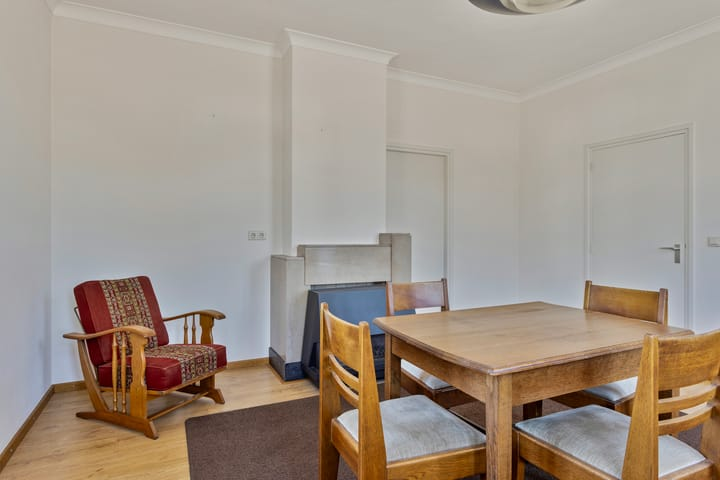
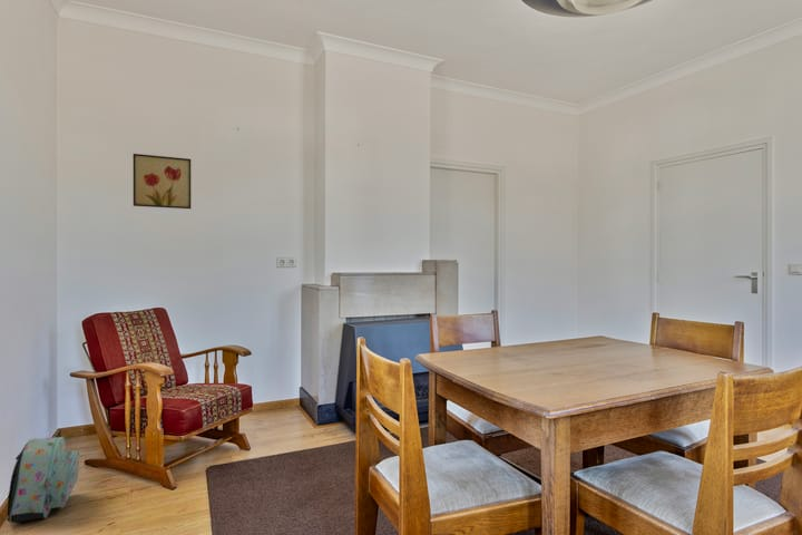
+ wall art (163, 182)
+ backpack (45, 474)
